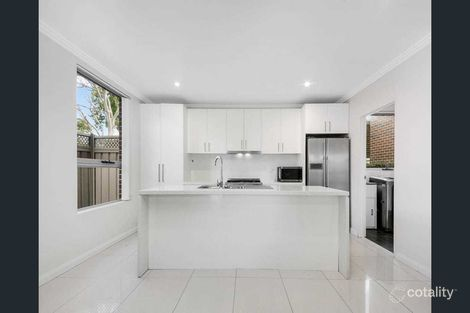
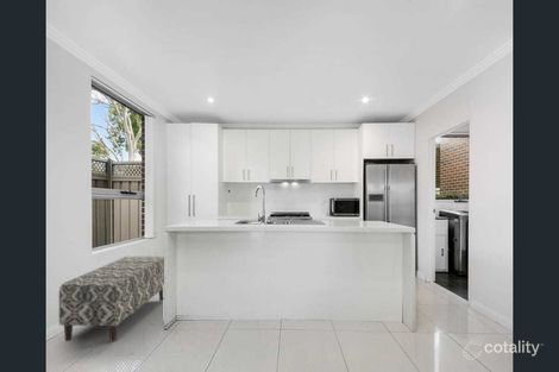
+ bench (121, 292)
